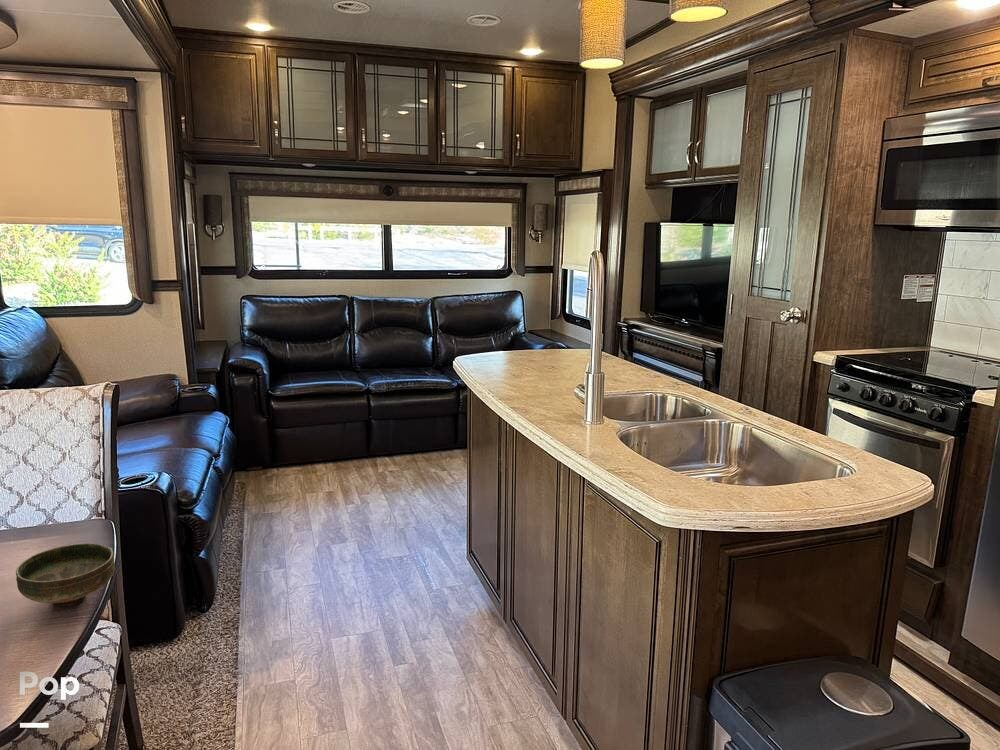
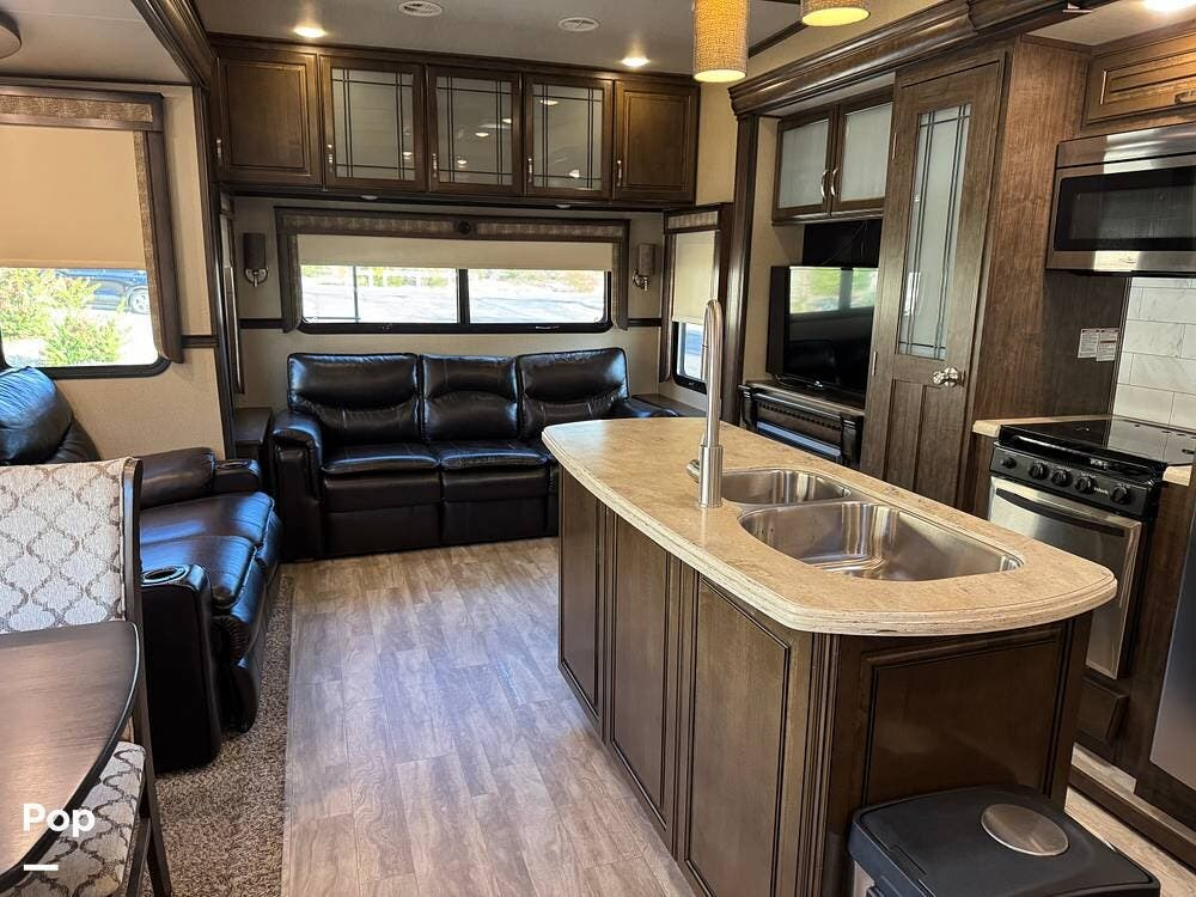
- bowl (68, 580)
